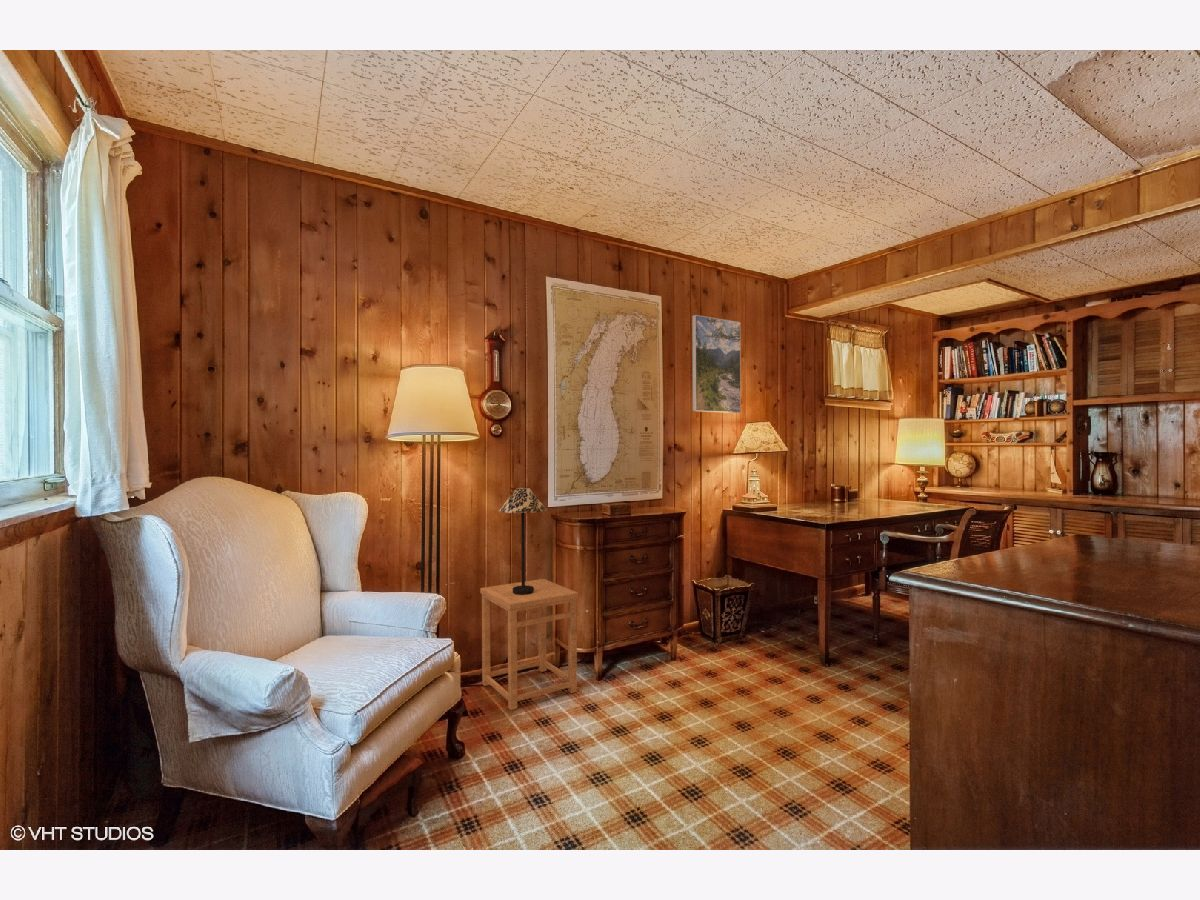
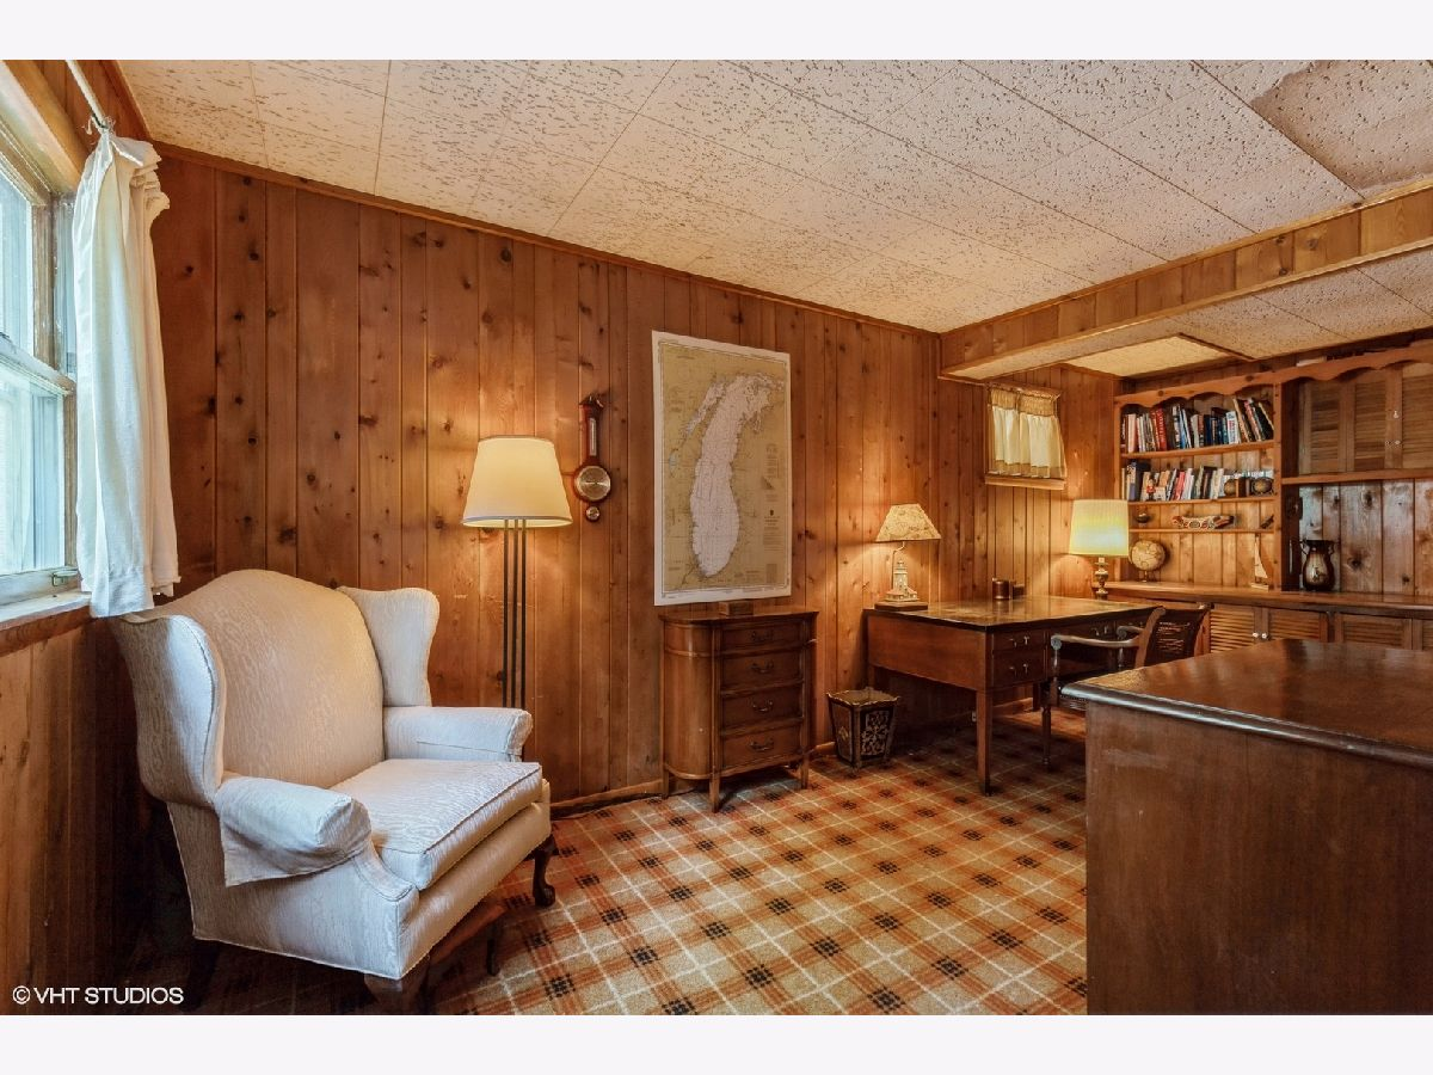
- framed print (717, 365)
- table lamp (523, 539)
- side table (539, 639)
